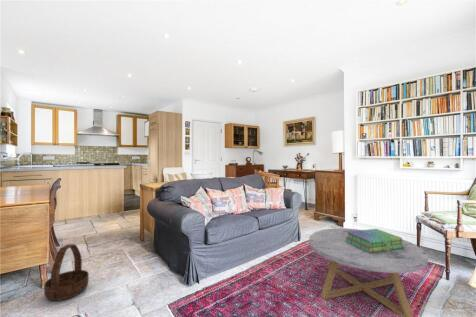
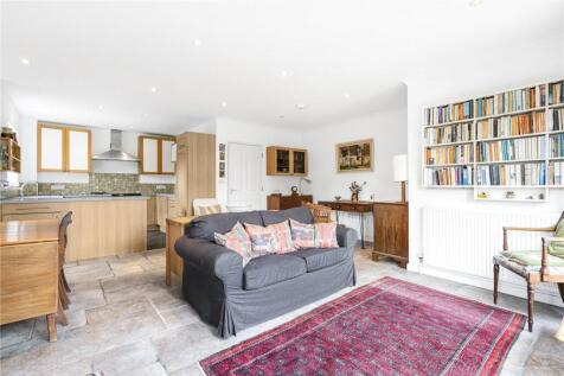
- coffee table (362, 266)
- basket (69, 271)
- stack of books (373, 239)
